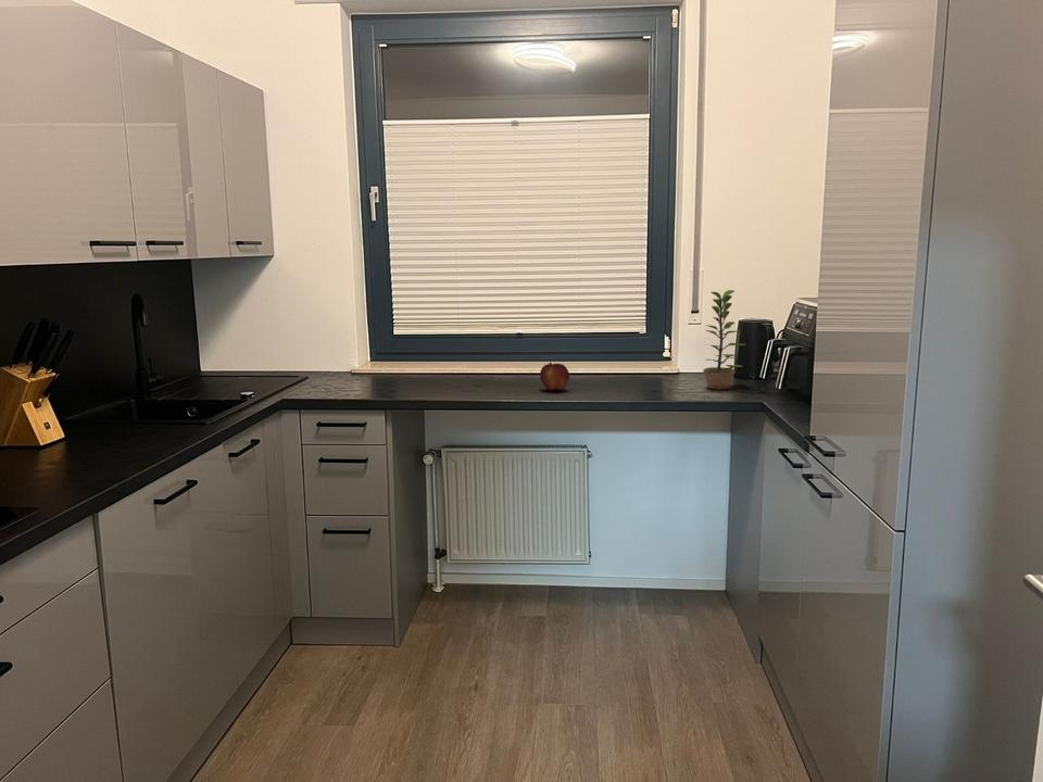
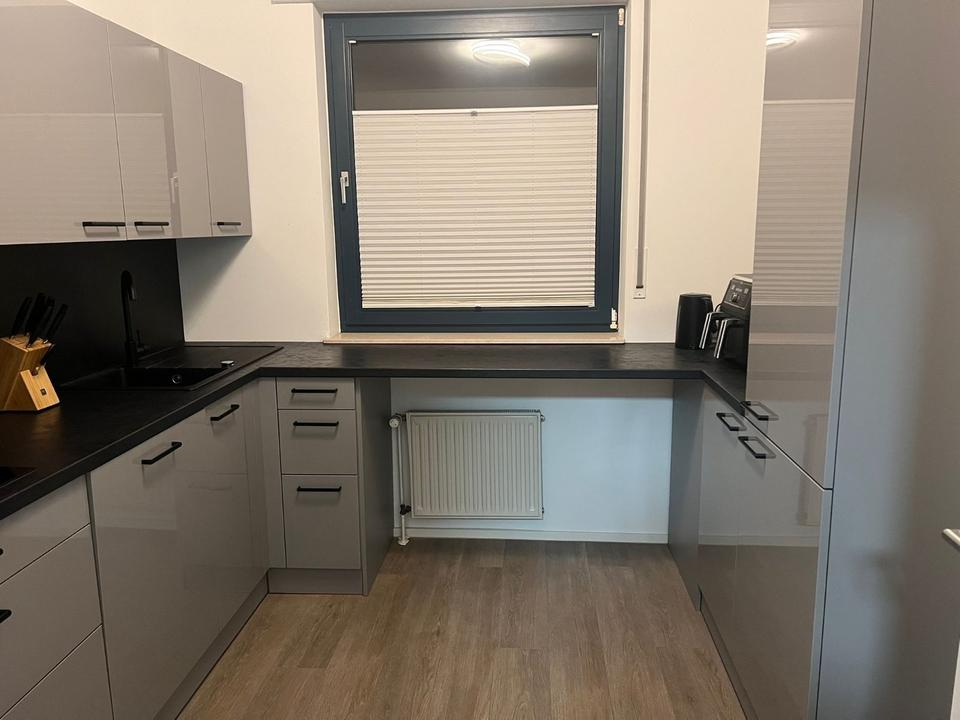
- plant (722, 339)
- fruit (554, 376)
